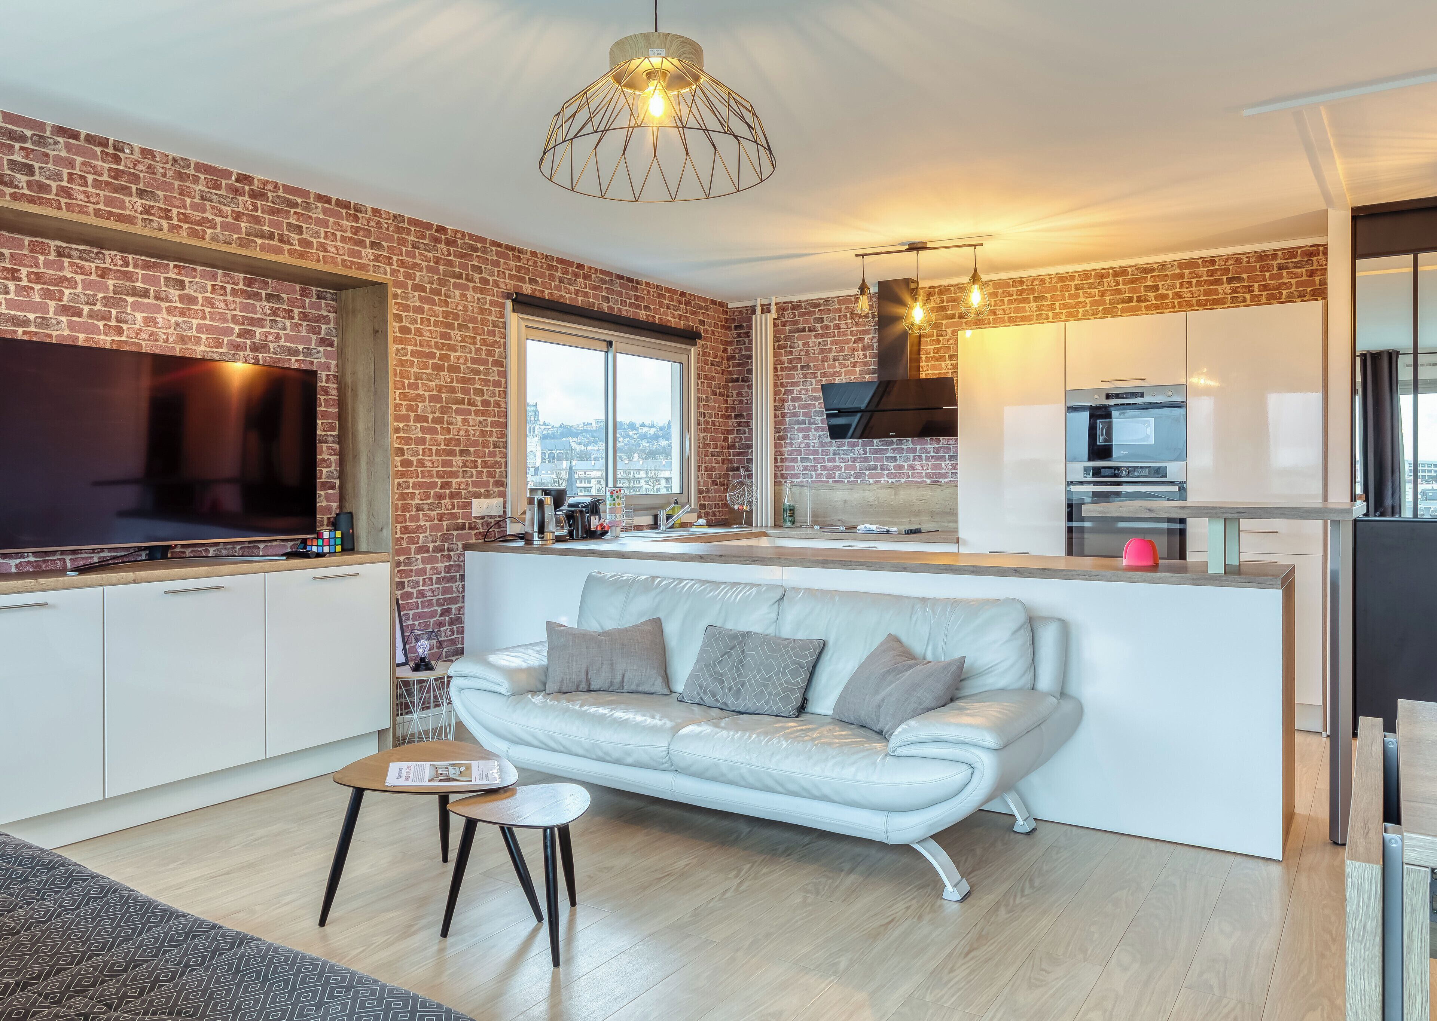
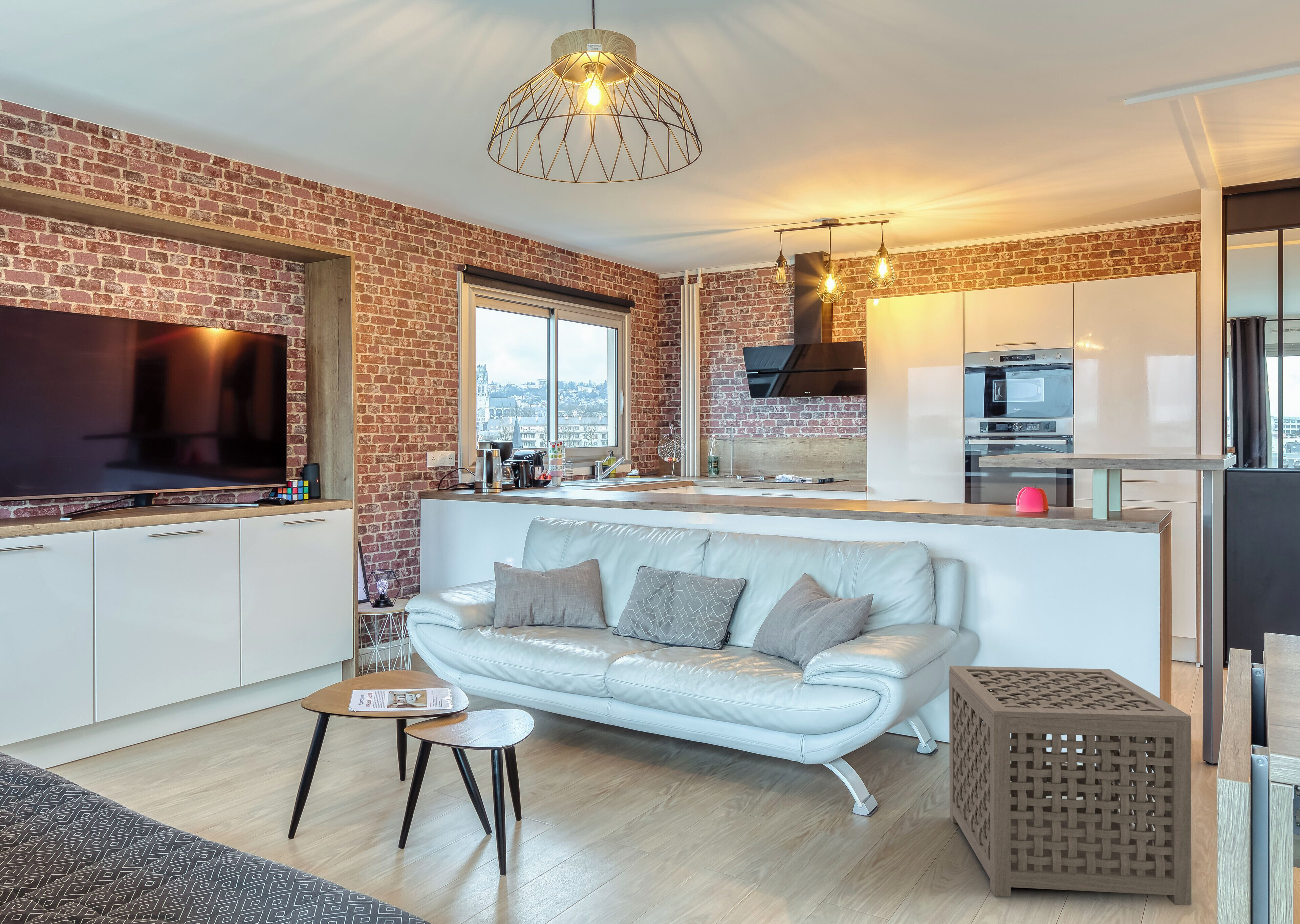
+ side table (1057, 772)
